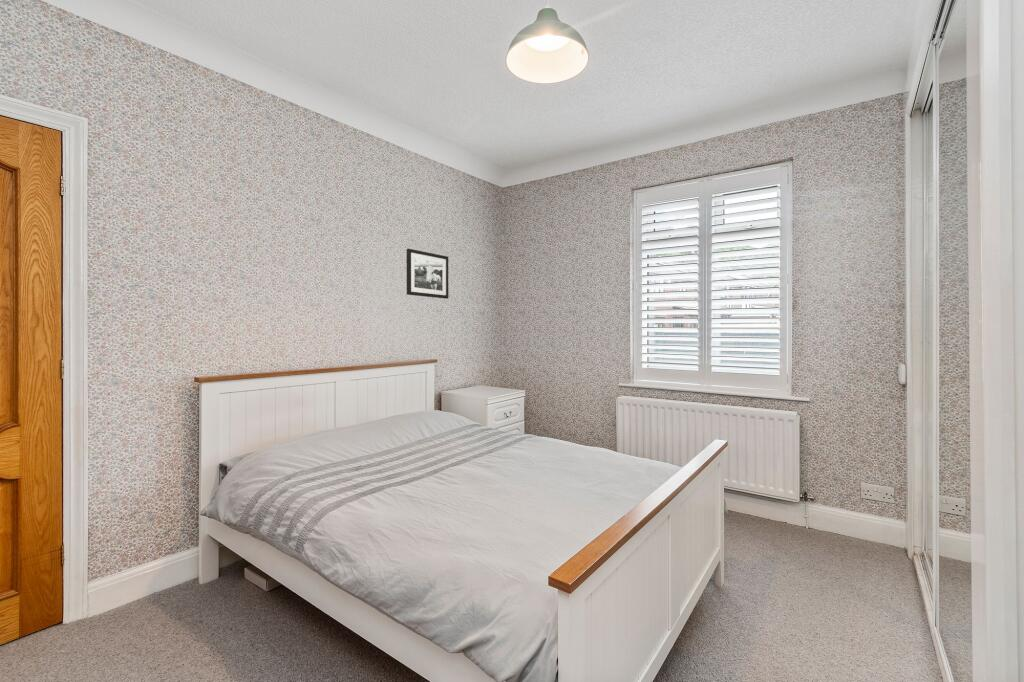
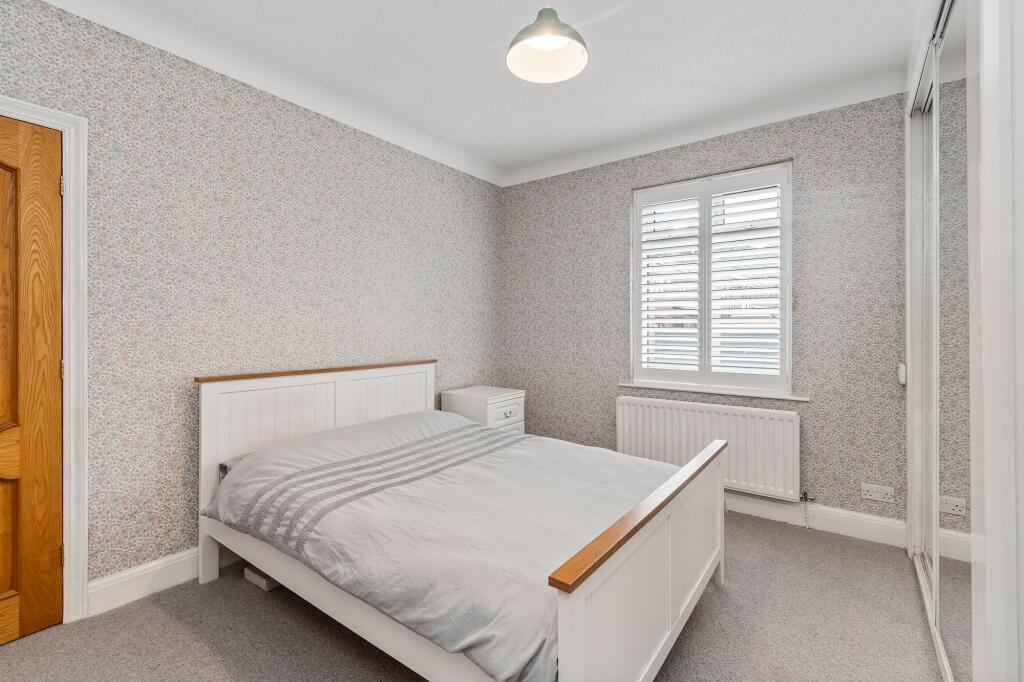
- picture frame (428, 274)
